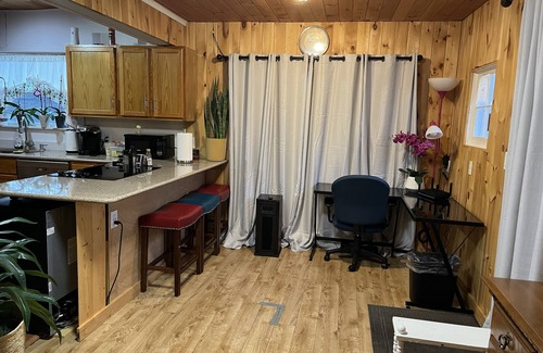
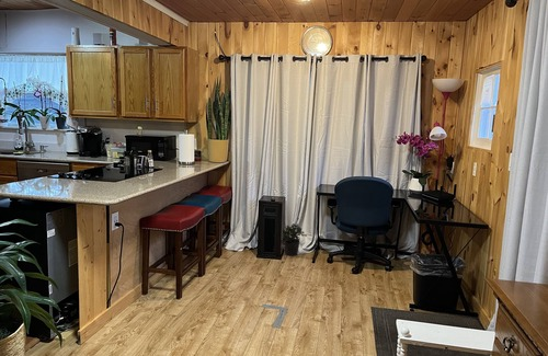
+ potted plant (293, 238)
